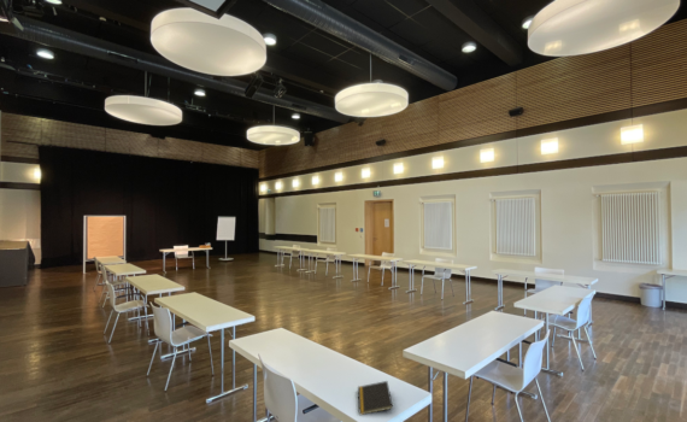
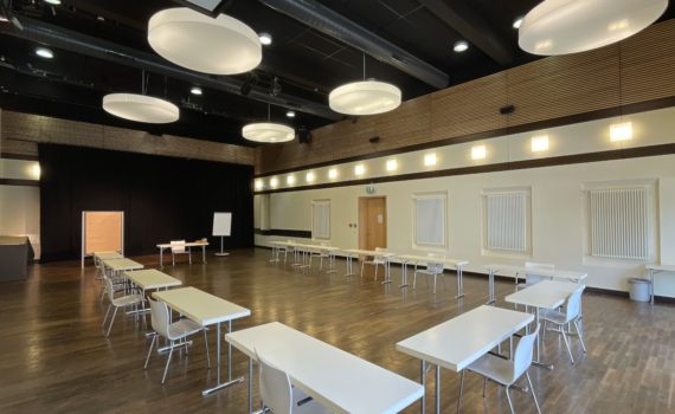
- notepad (374, 397)
